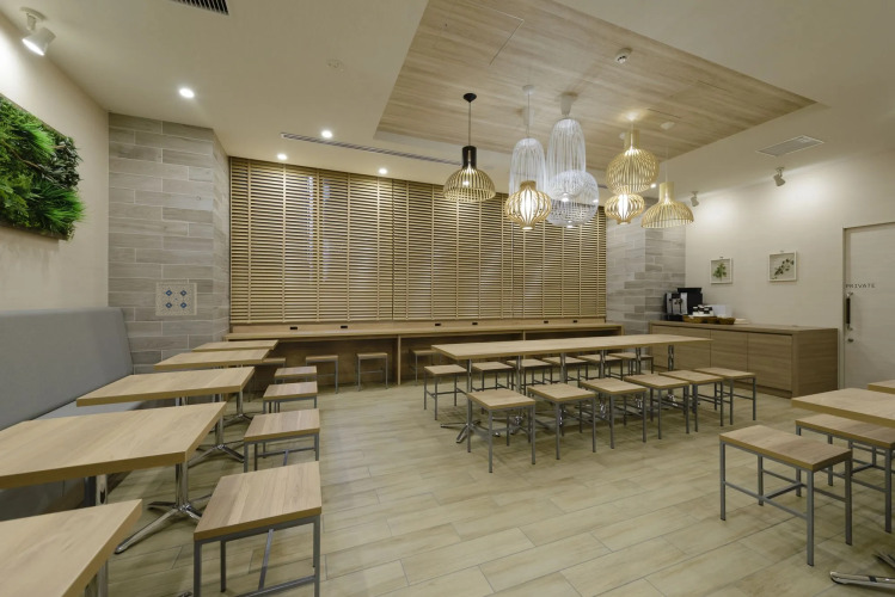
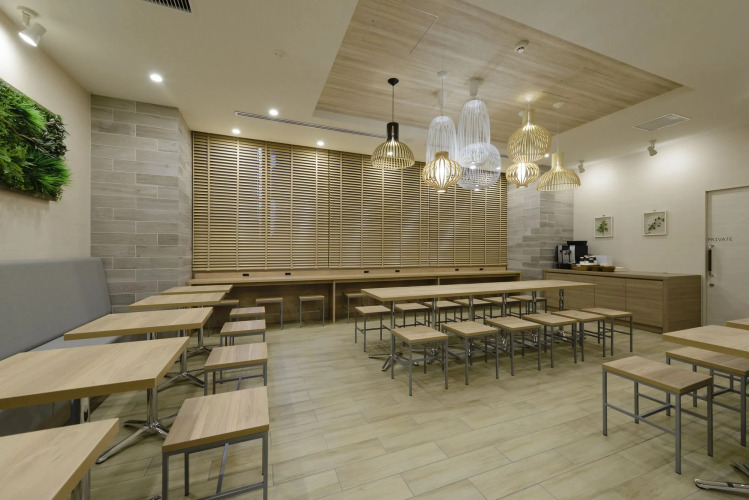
- wall art (176, 298)
